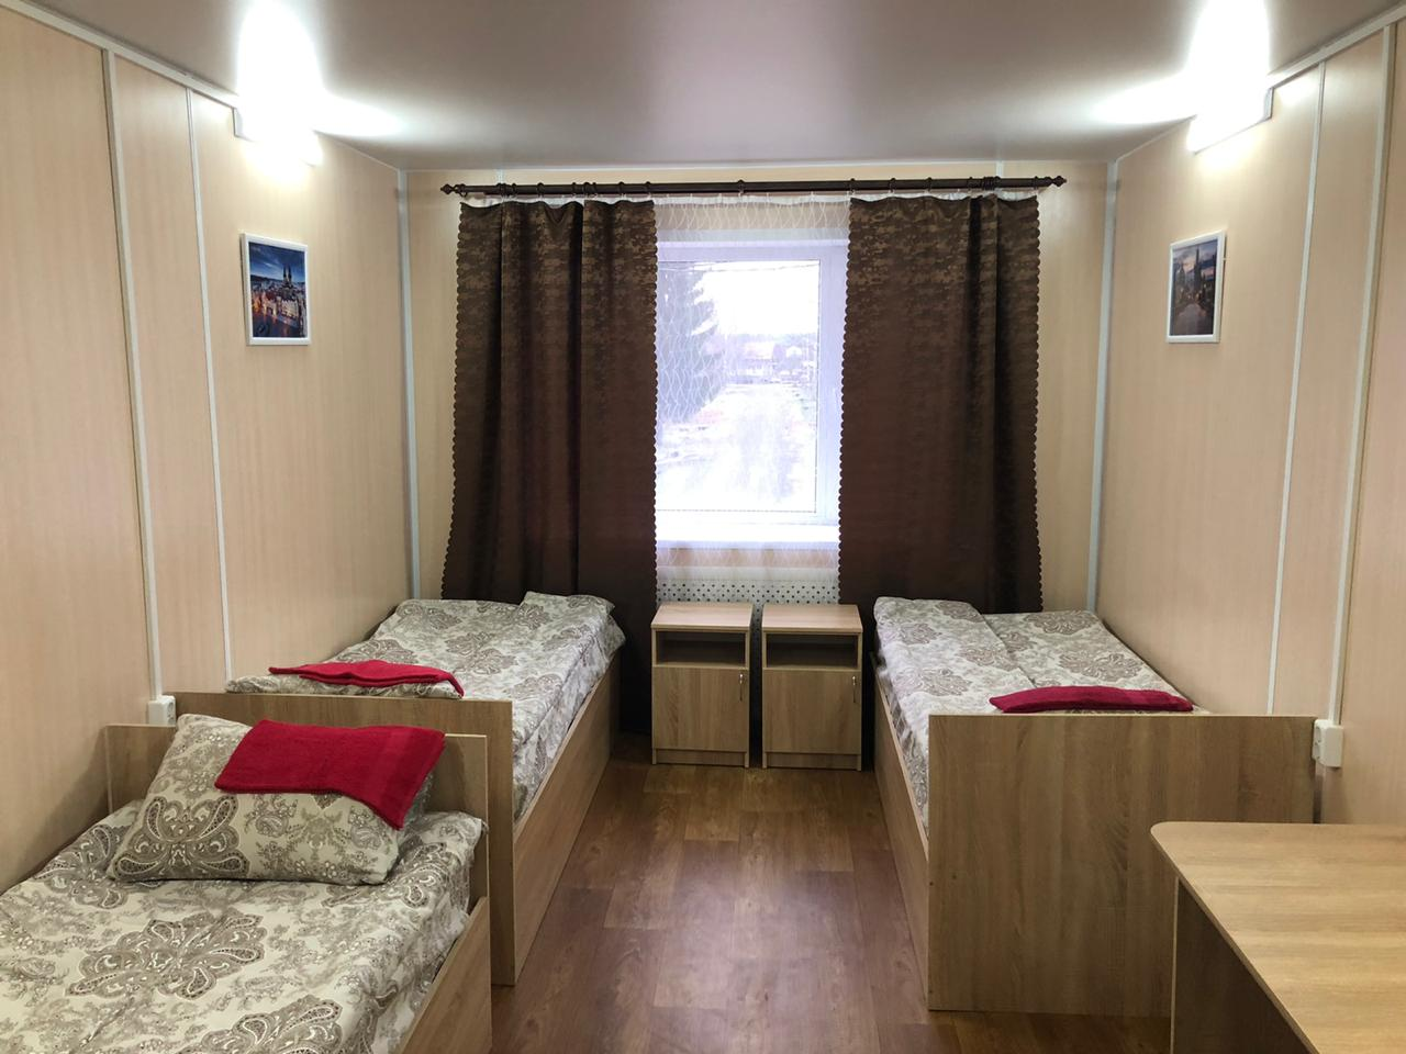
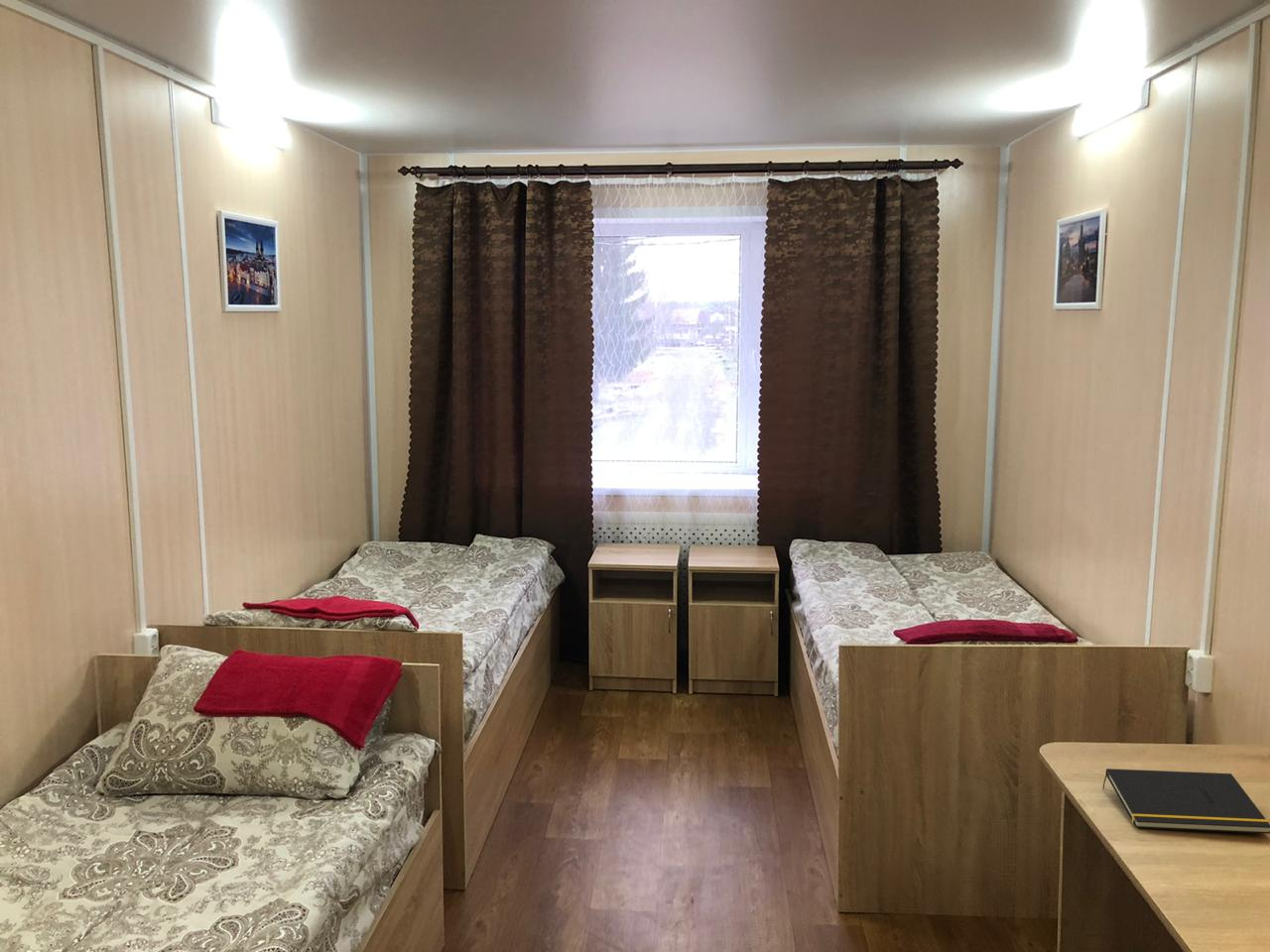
+ notepad (1185, 799)
